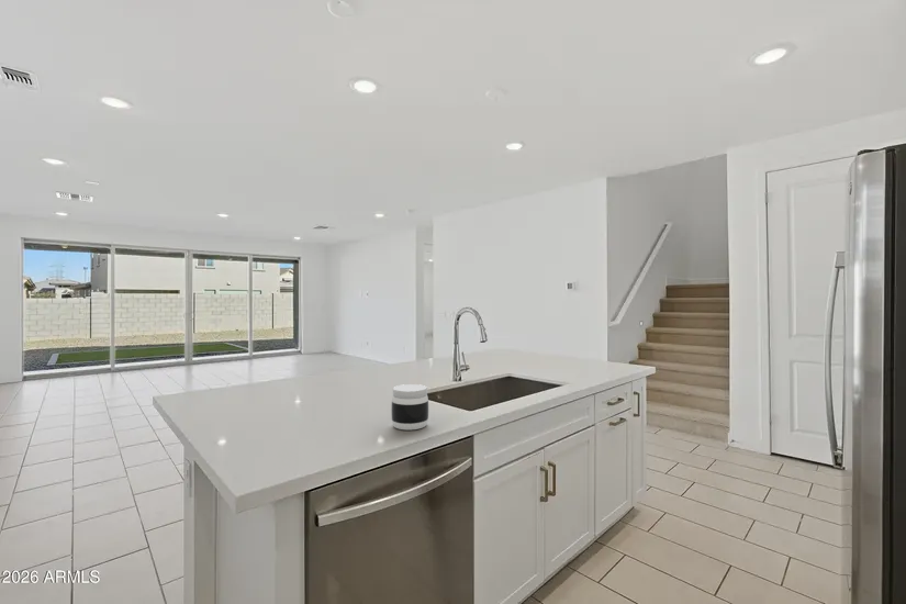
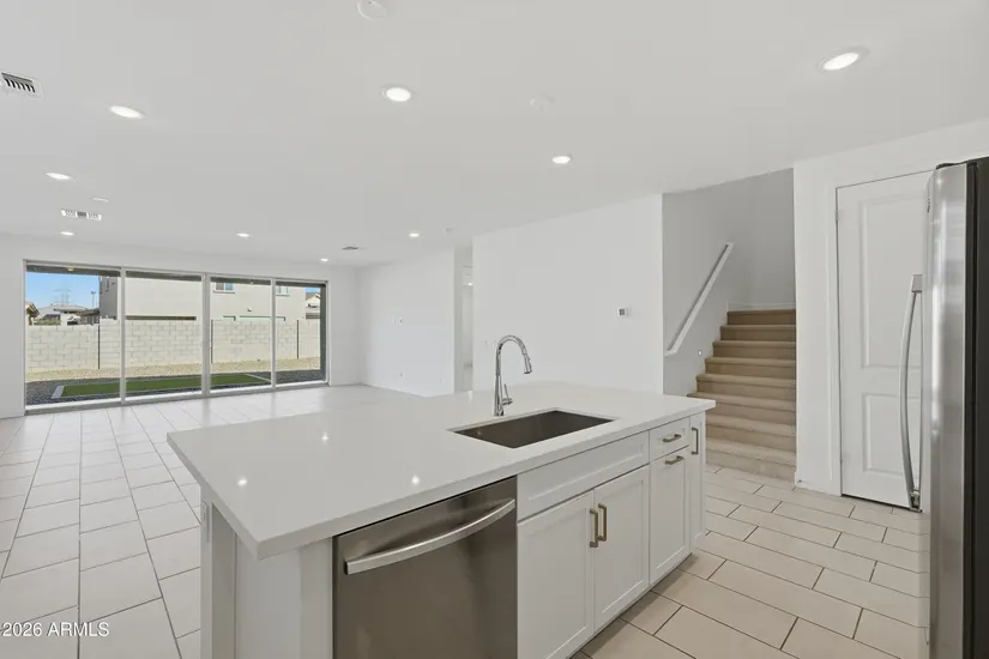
- jar (410, 405)
